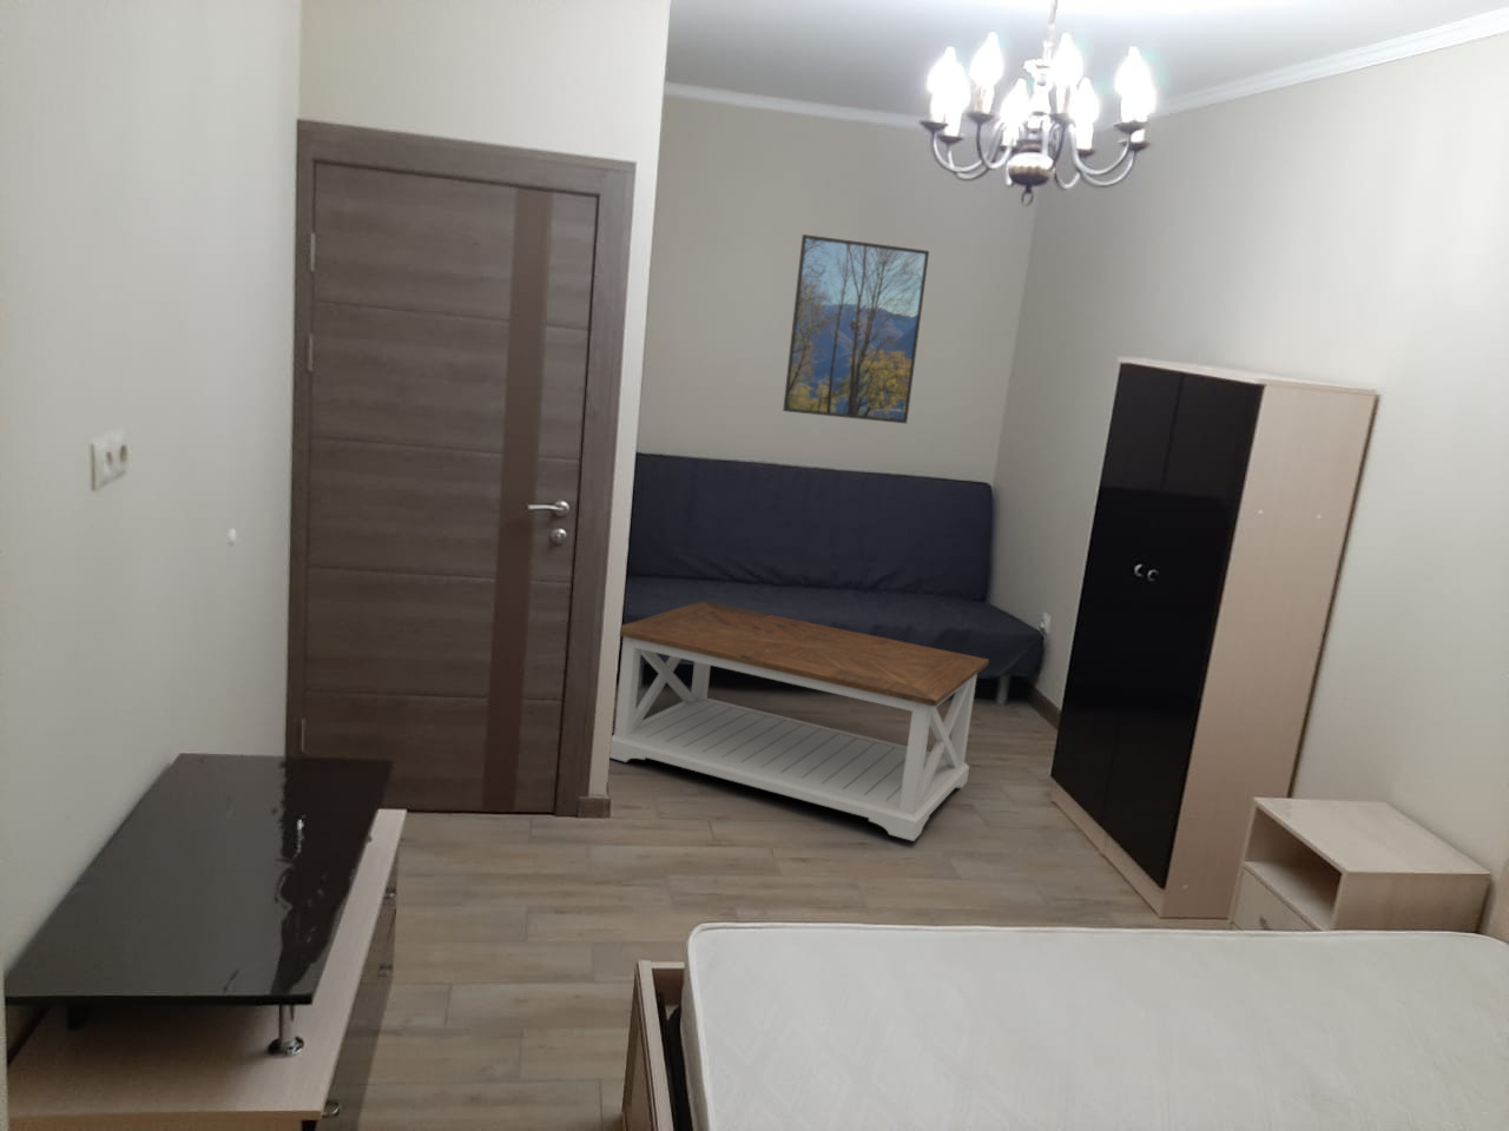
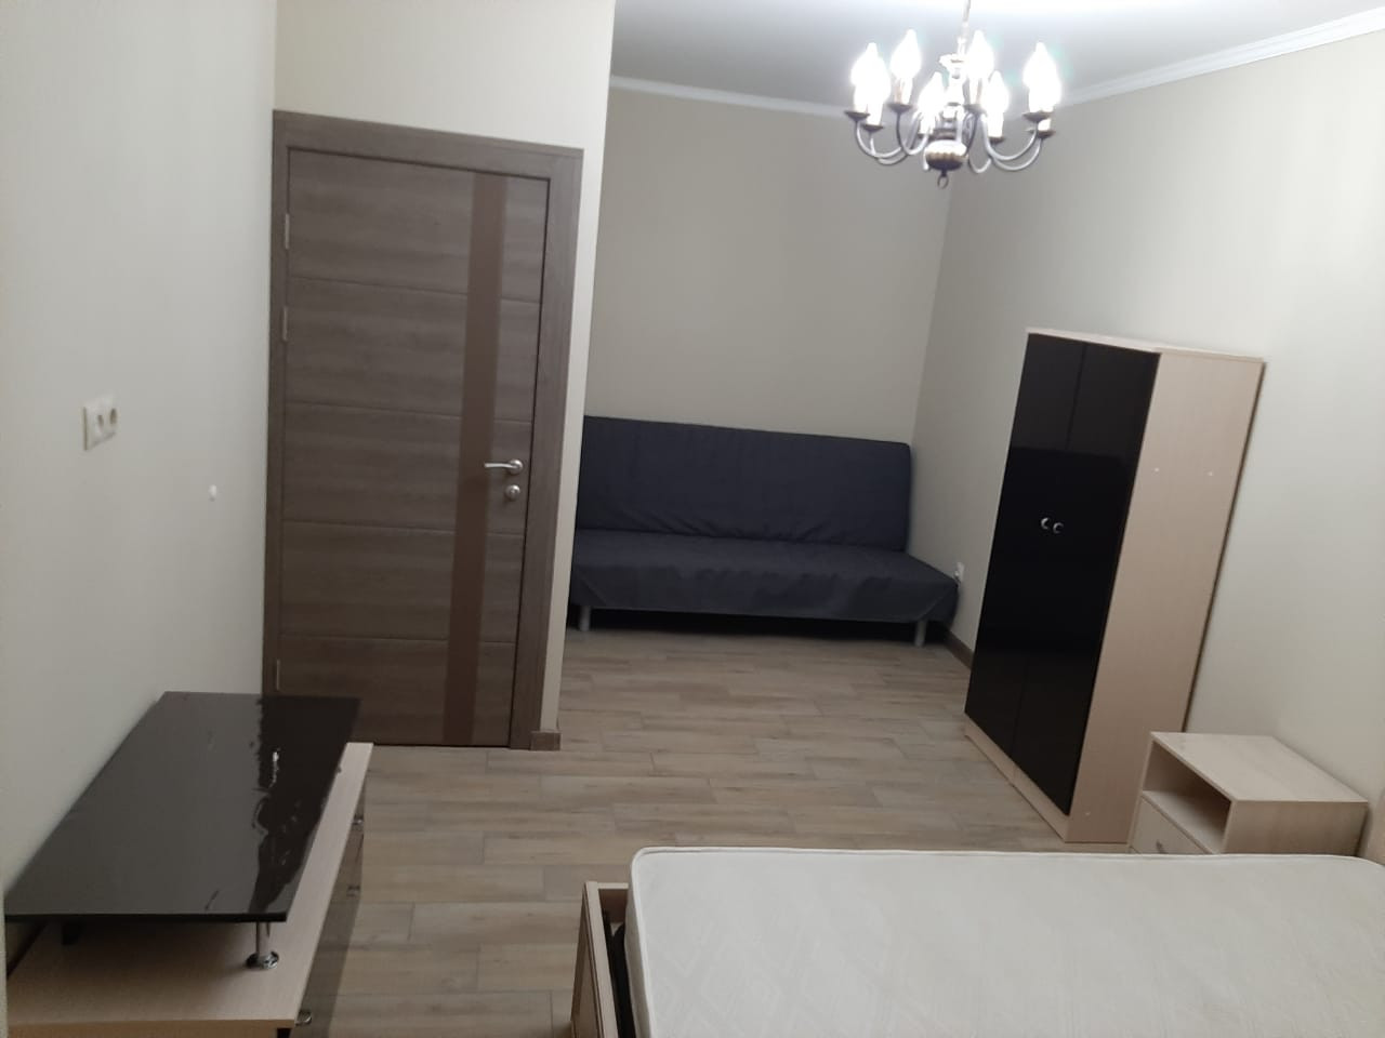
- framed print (854, 331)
- coffee table (794, 719)
